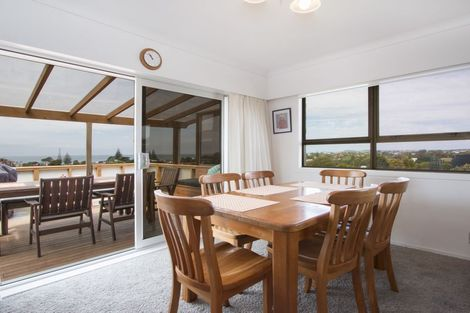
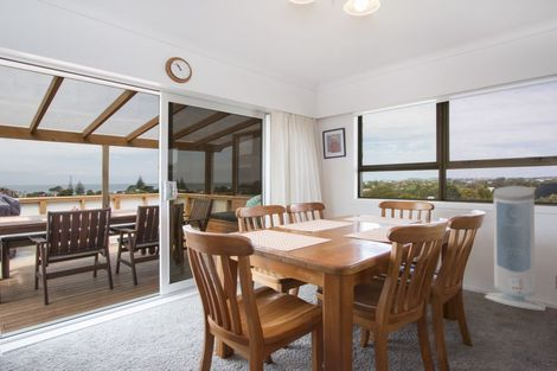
+ air purifier (513, 243)
